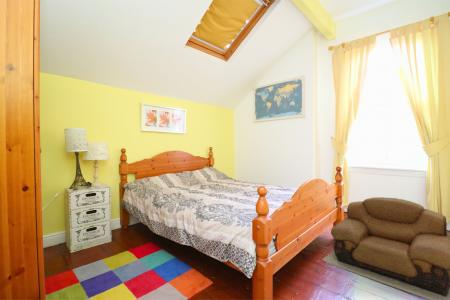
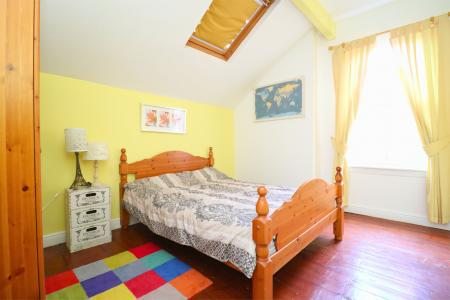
- armchair (386, 233)
